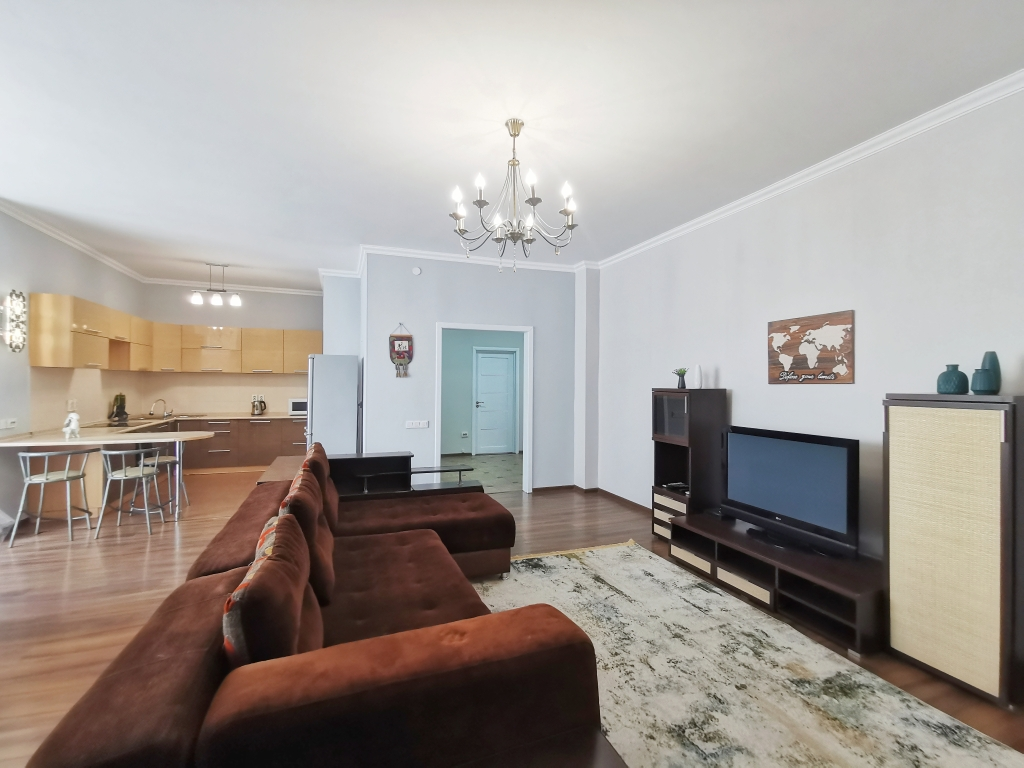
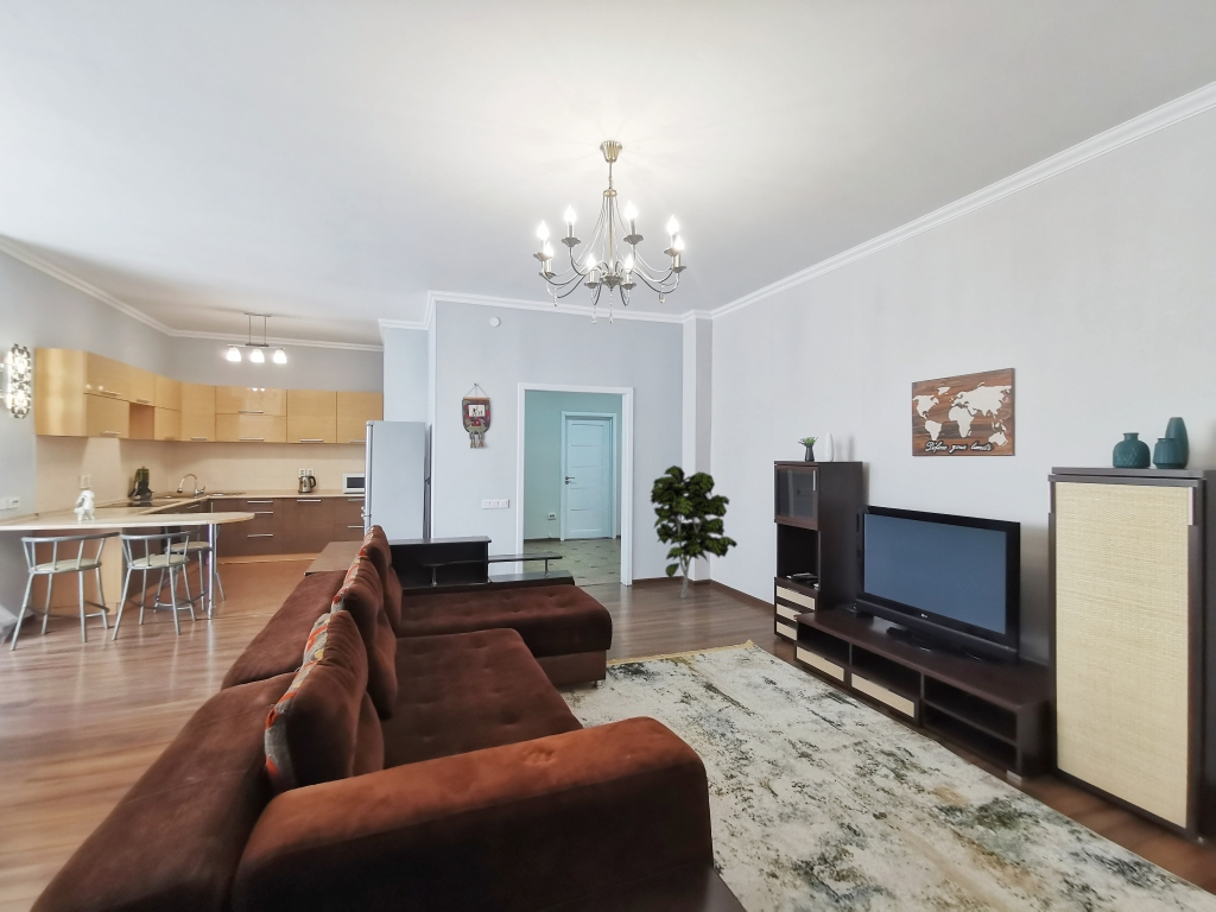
+ indoor plant (690, 532)
